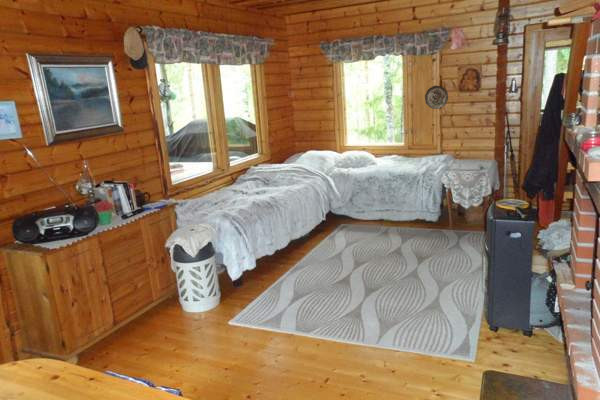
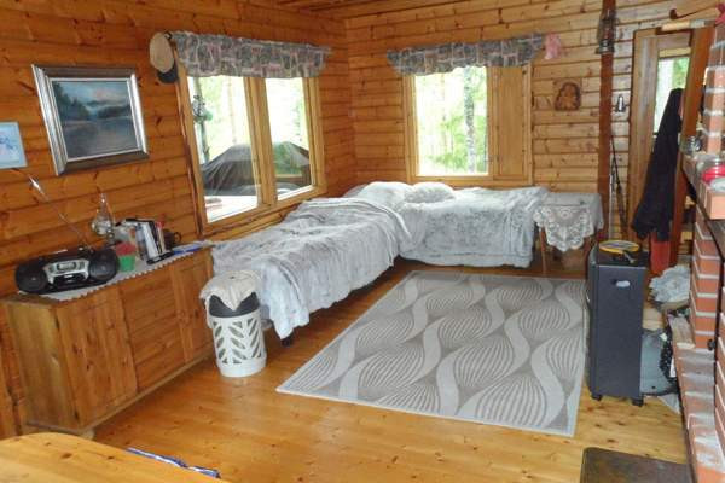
- decorative plate (436, 97)
